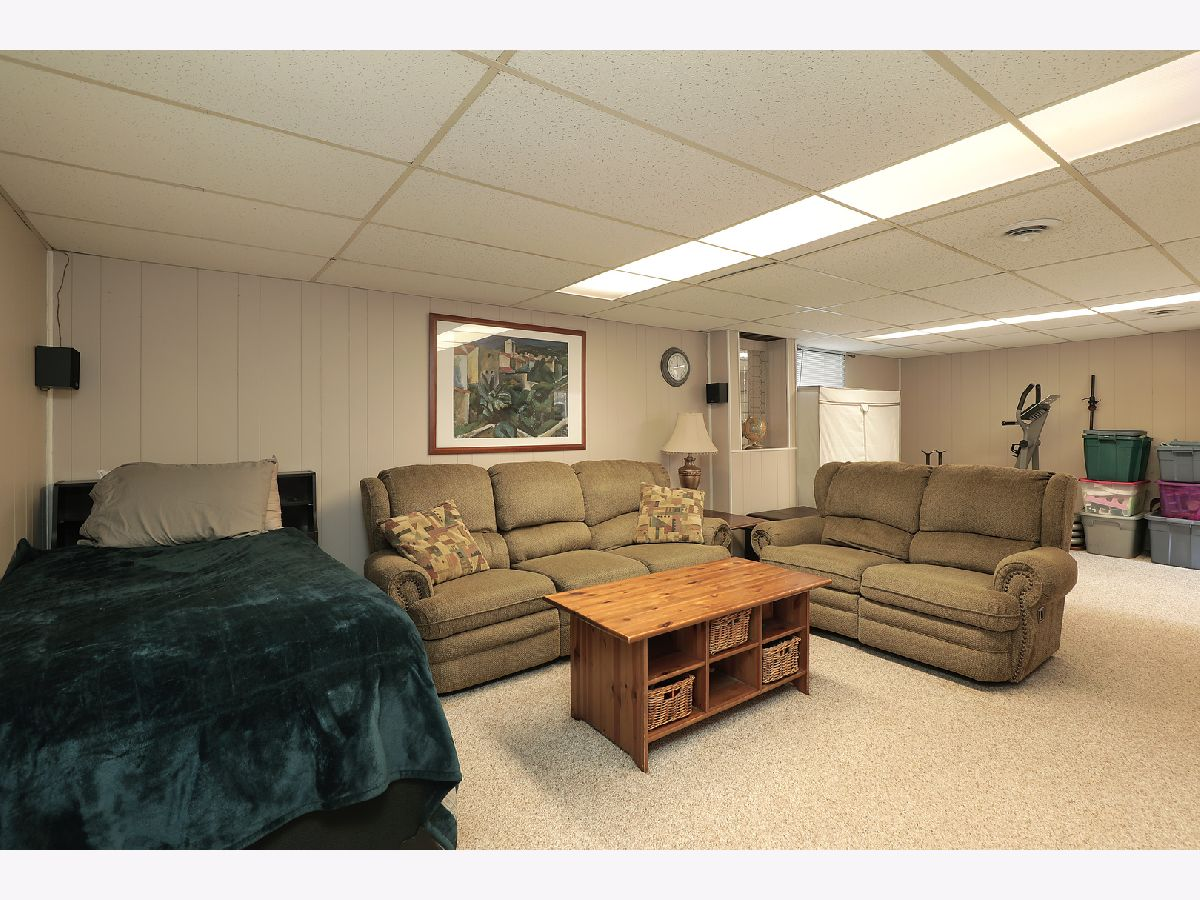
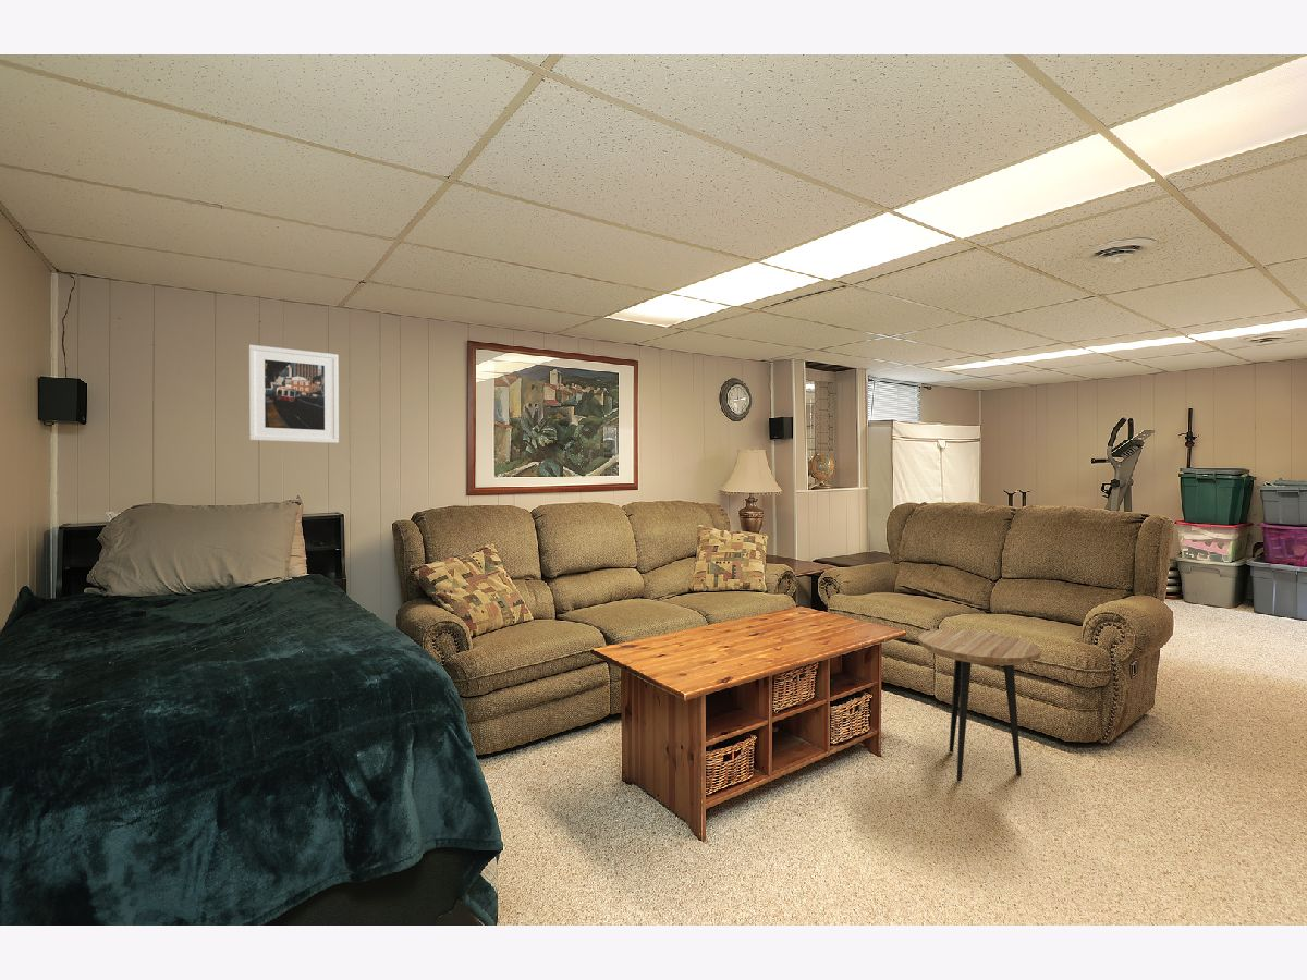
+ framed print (295, 395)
+ side table (967, 705)
